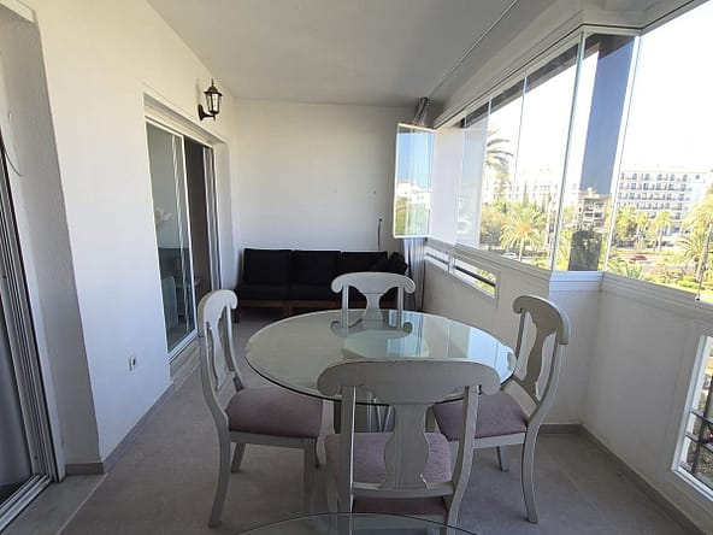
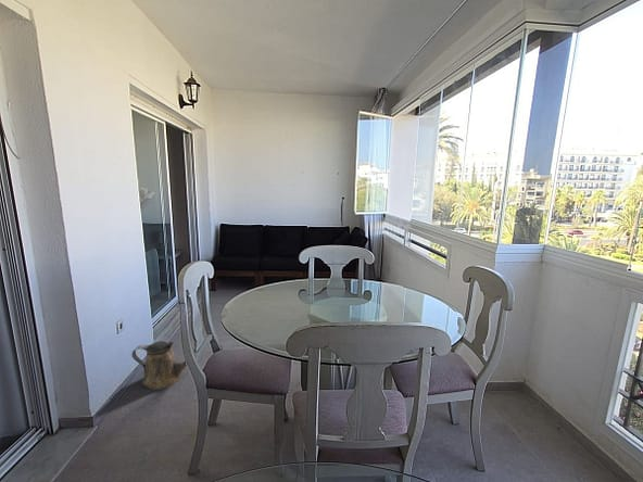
+ watering can (172, 358)
